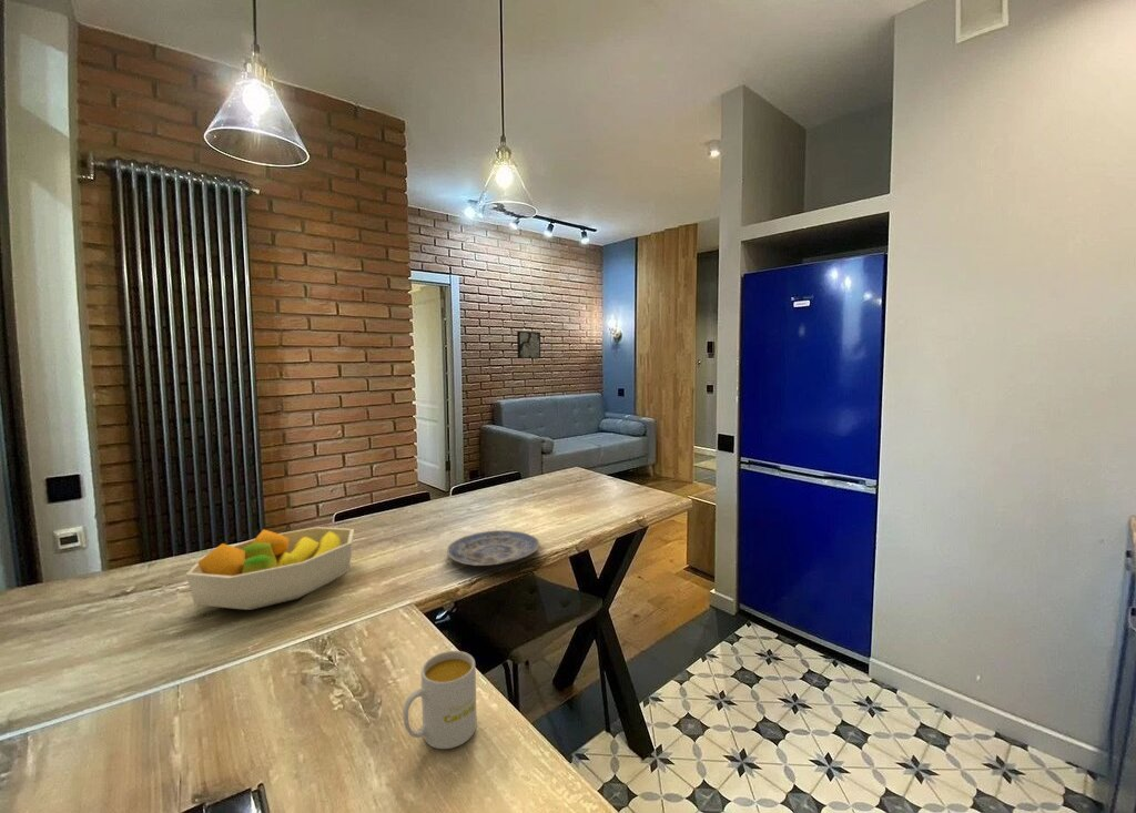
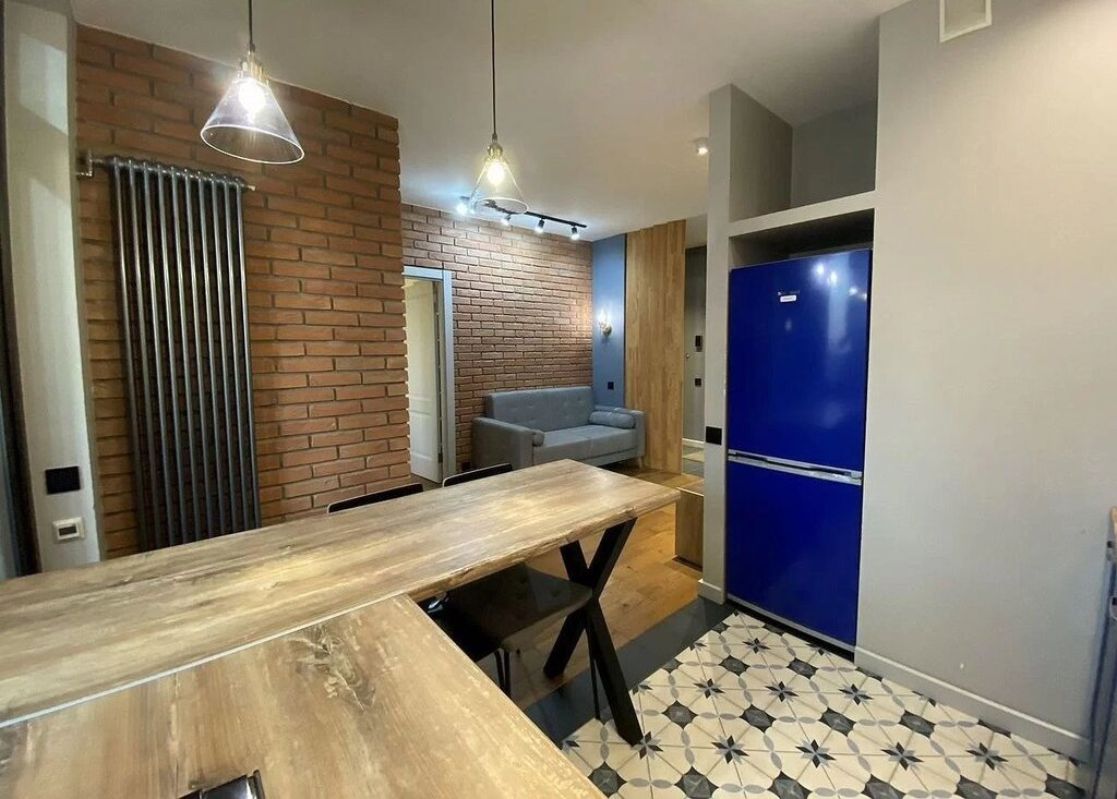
- mug (439, 702)
- fruit bowl (281, 559)
- plate (494, 549)
- wall art (528, 345)
